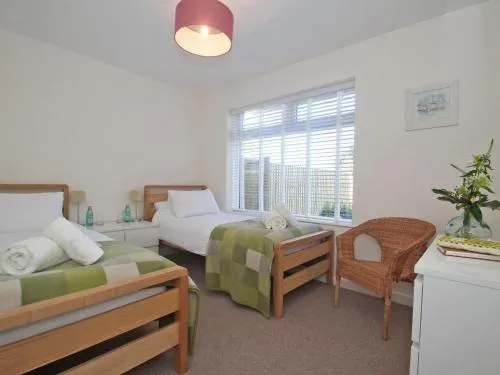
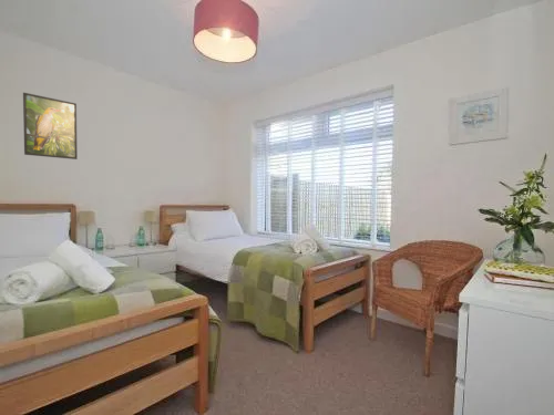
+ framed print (51, 127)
